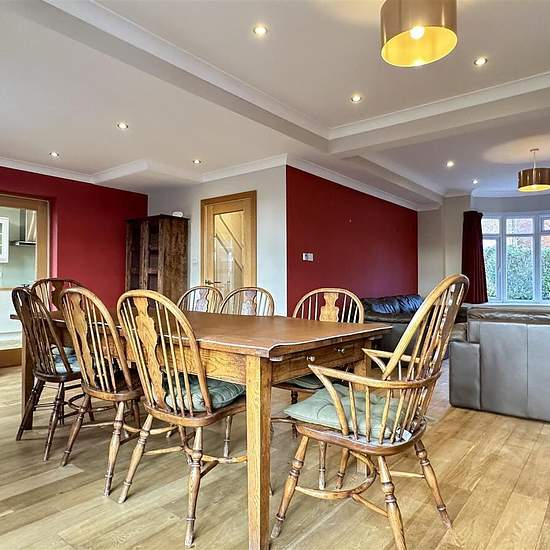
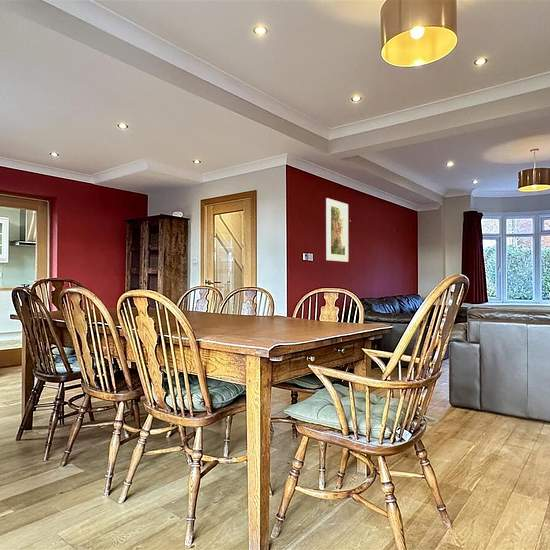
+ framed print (337, 231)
